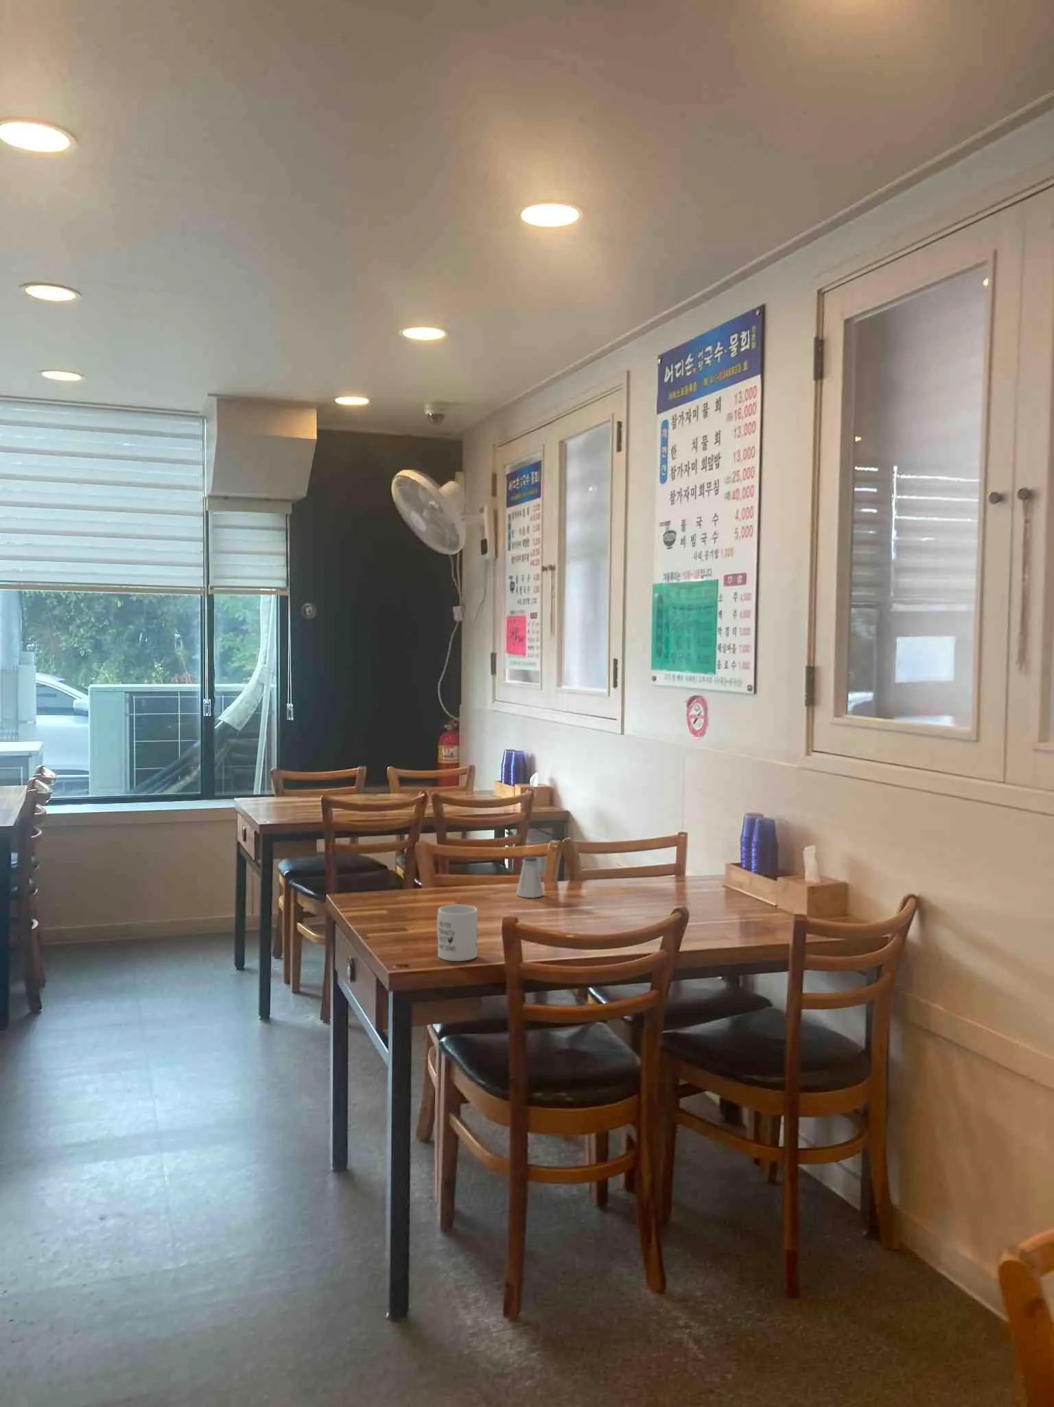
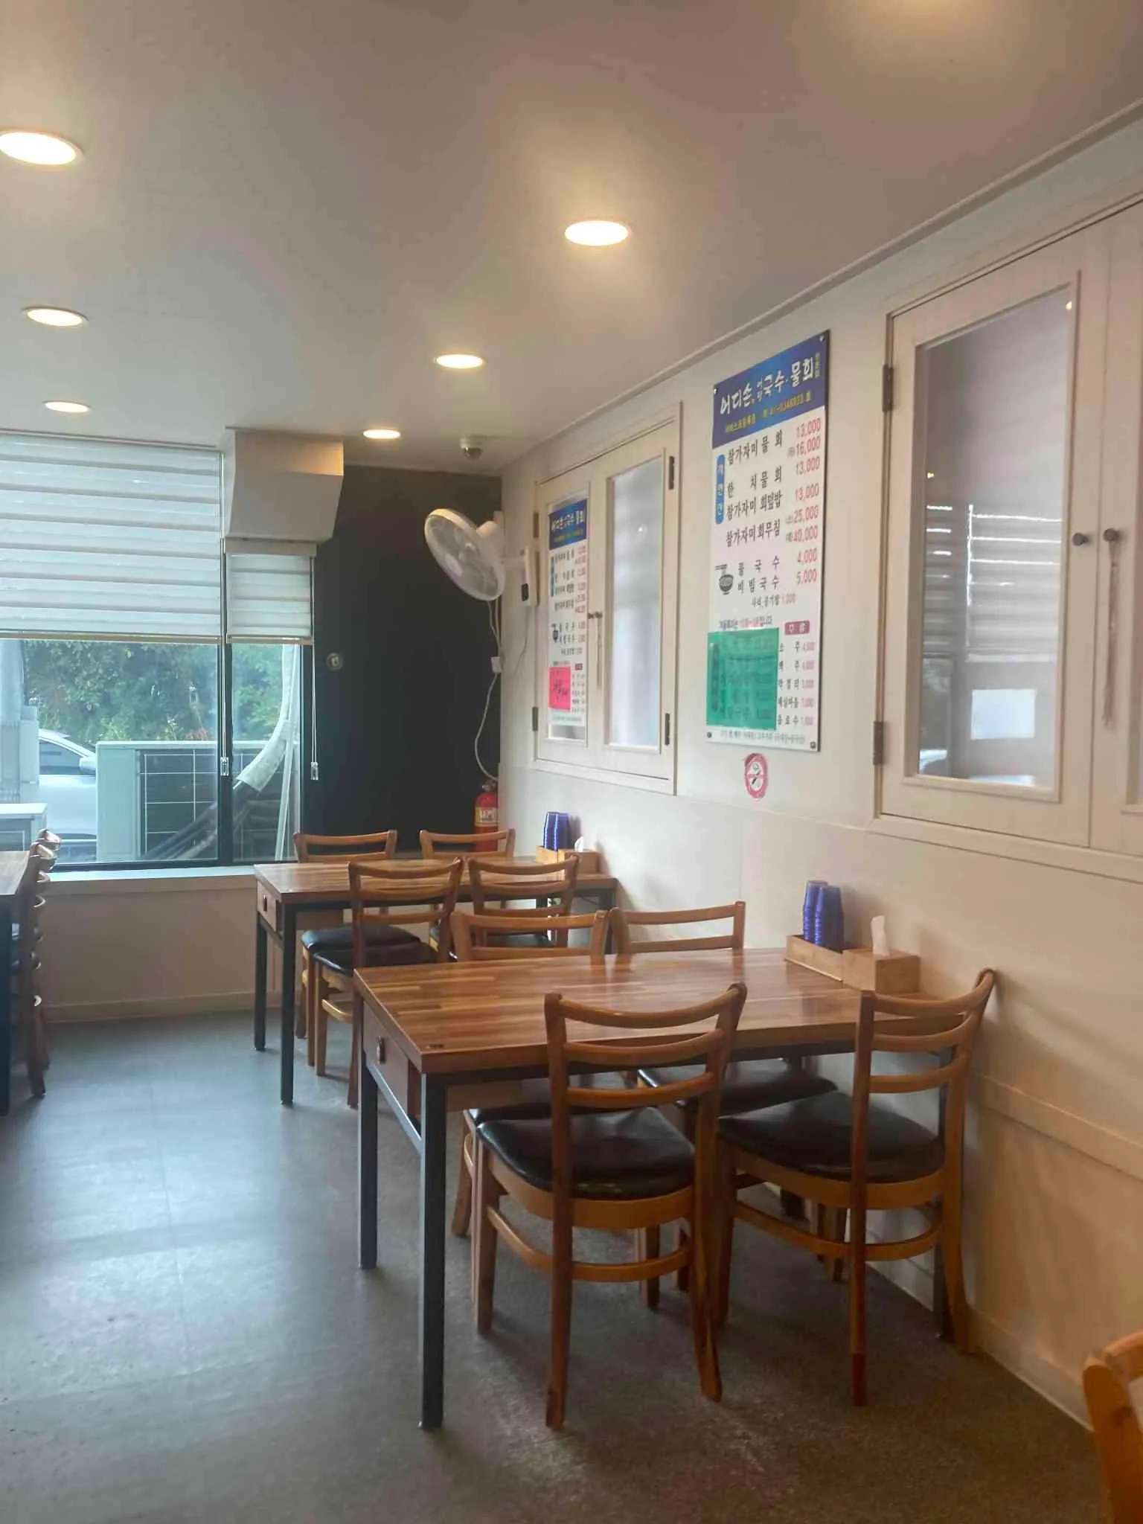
- mug (453, 931)
- saltshaker (529, 876)
